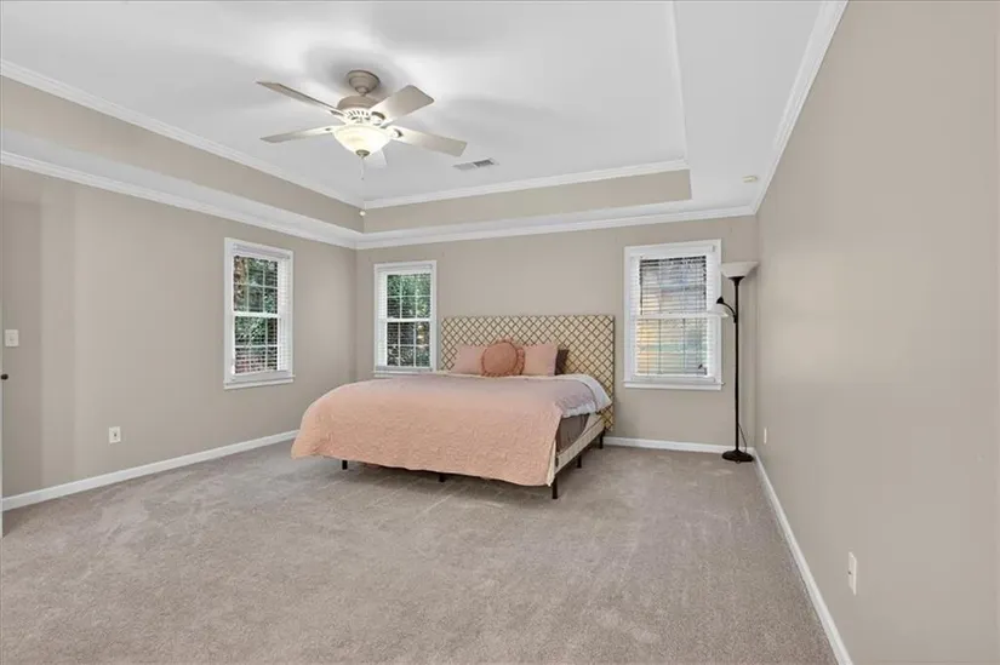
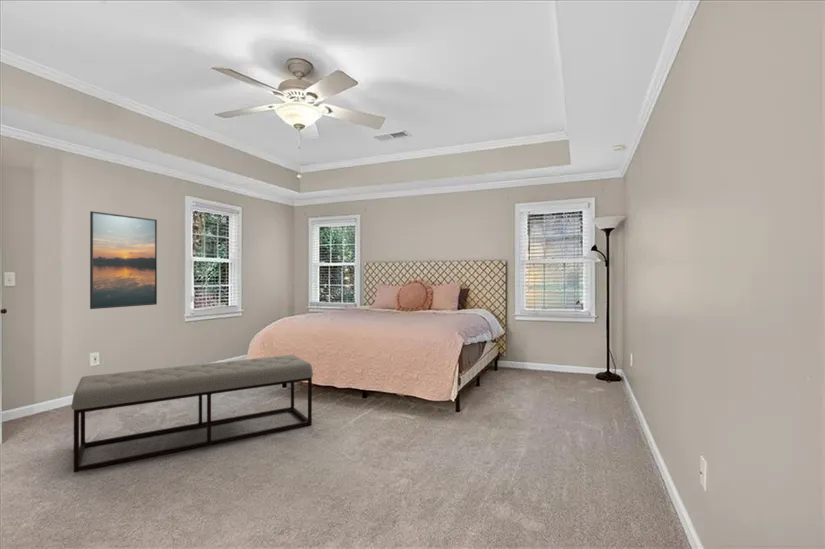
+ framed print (125, 261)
+ bench (207, 401)
